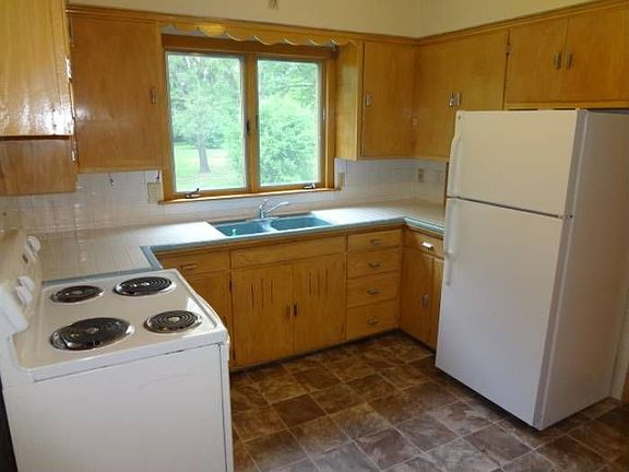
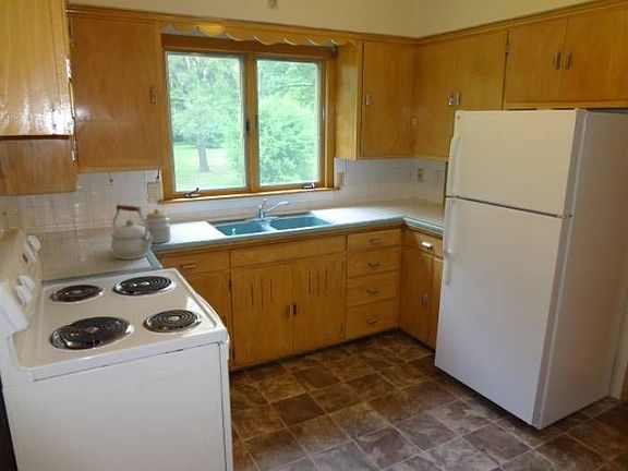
+ jar (157, 225)
+ kettle (132, 231)
